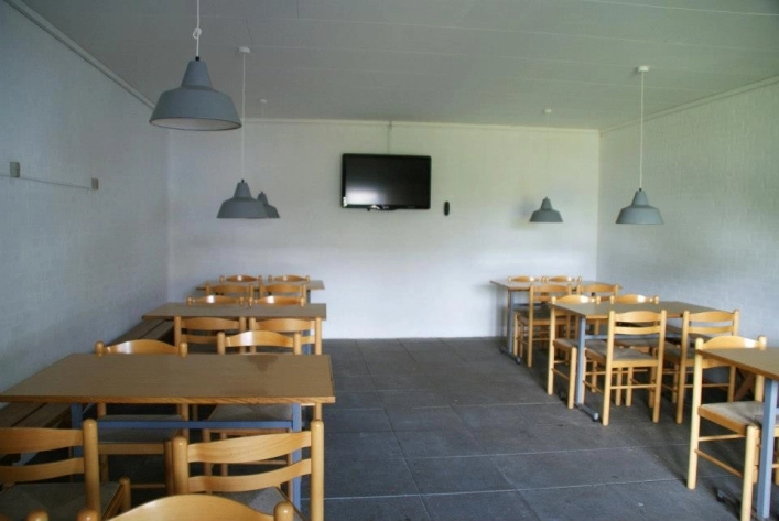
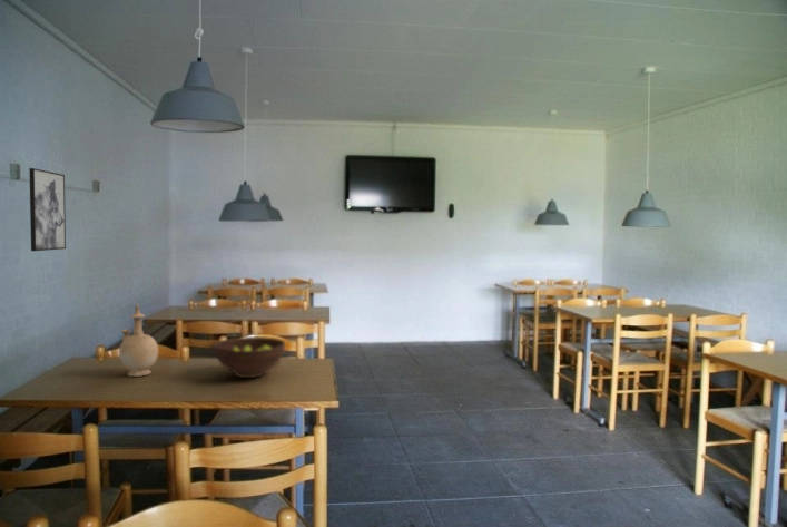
+ vase (138, 339)
+ wall art (48, 211)
+ fruit bowl (249, 359)
